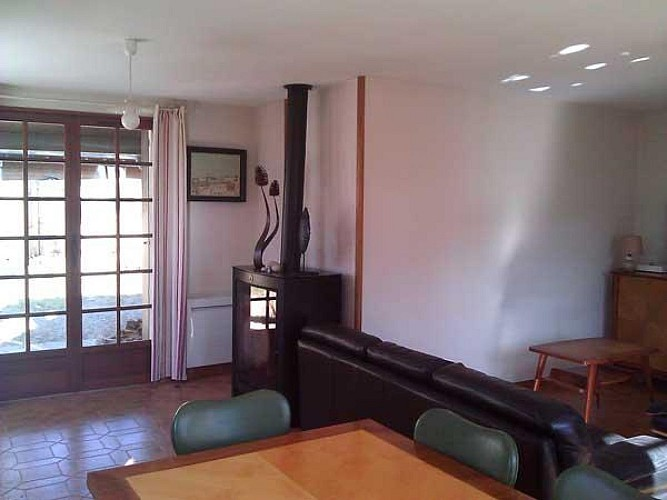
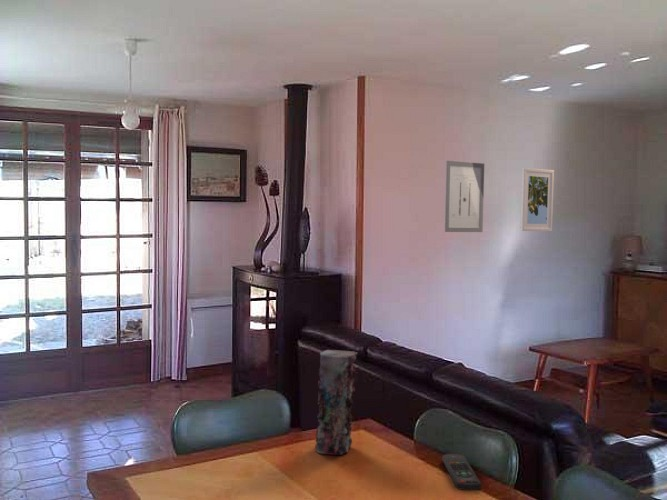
+ remote control (460, 470)
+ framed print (537, 200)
+ wall art (464, 197)
+ vase (336, 401)
